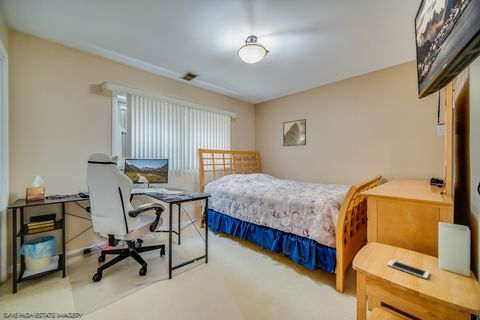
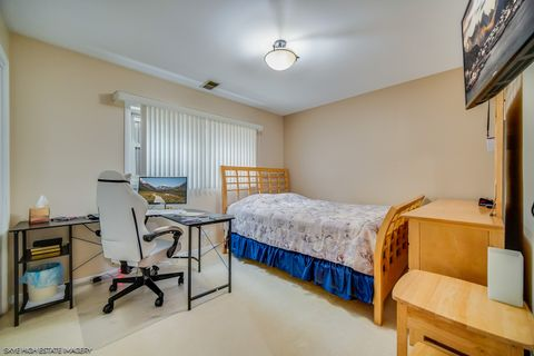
- cell phone (407, 268)
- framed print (294, 133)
